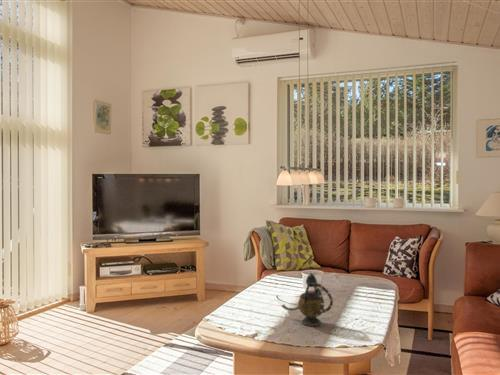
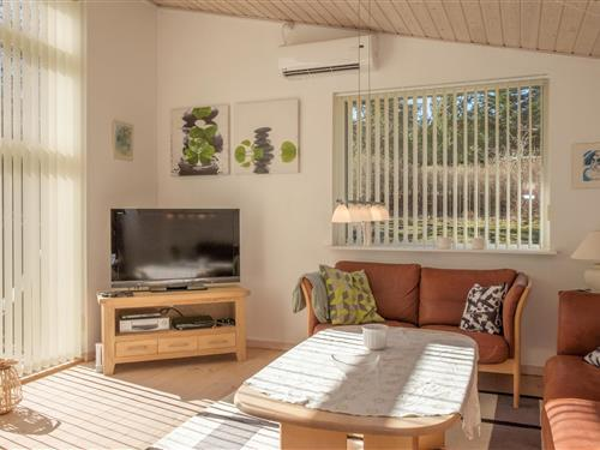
- teapot (304, 296)
